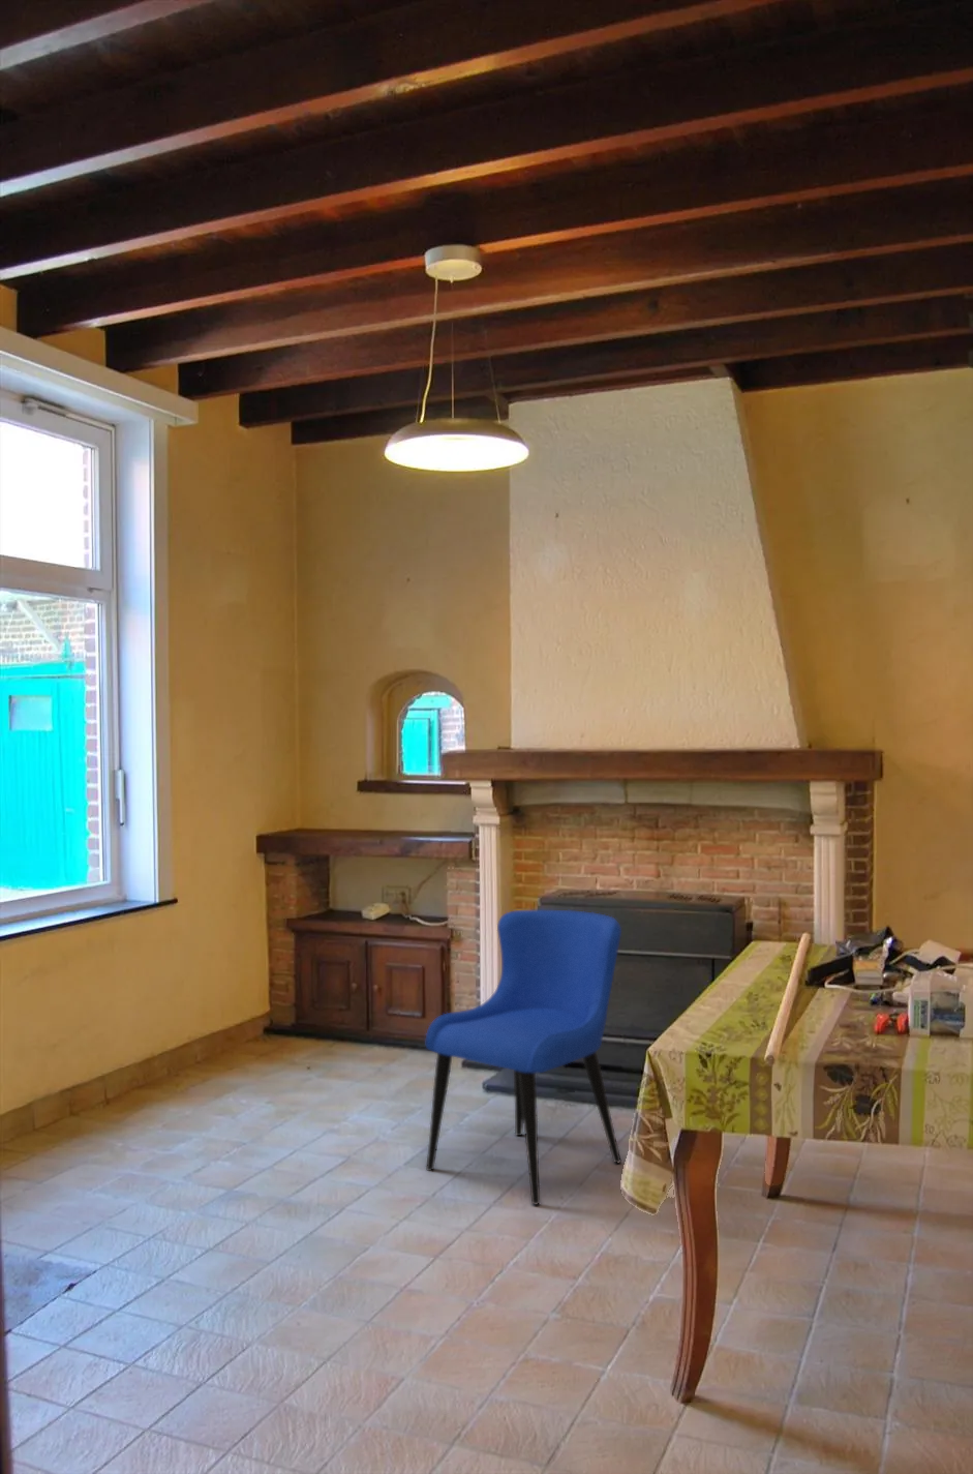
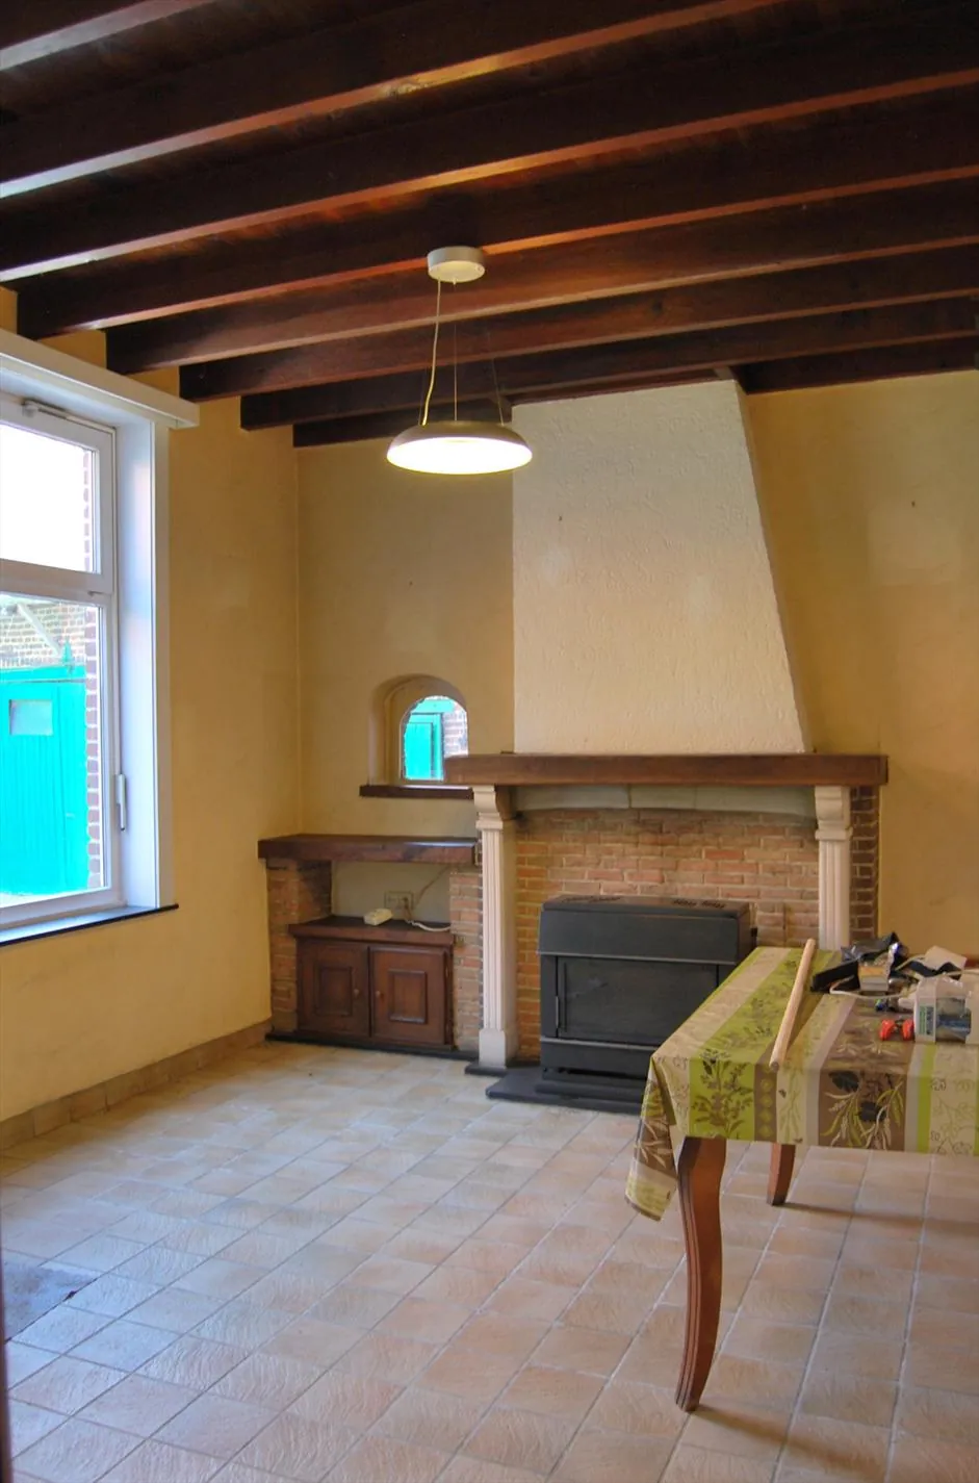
- dining chair (525, 1044)
